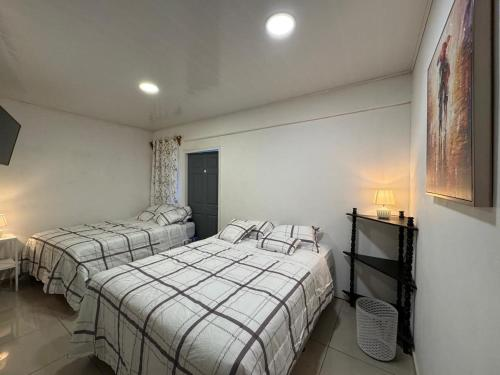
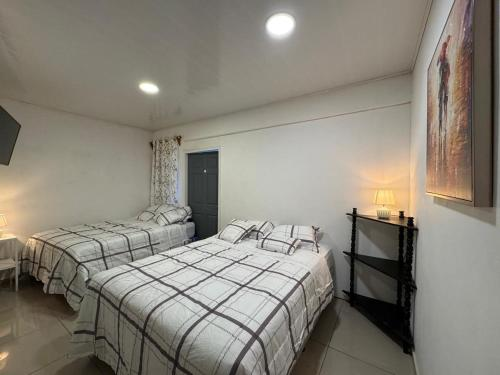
- waste bin (376, 327)
